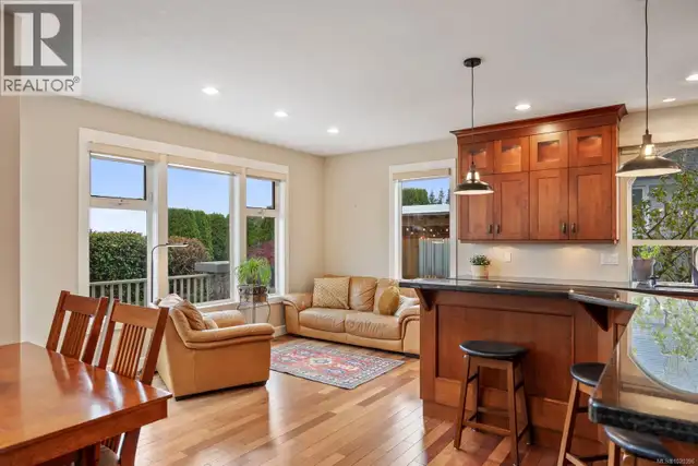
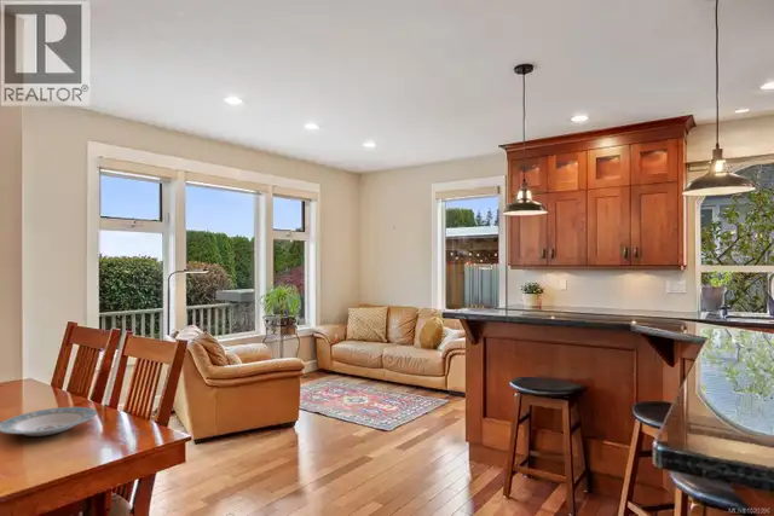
+ plate (48, 423)
